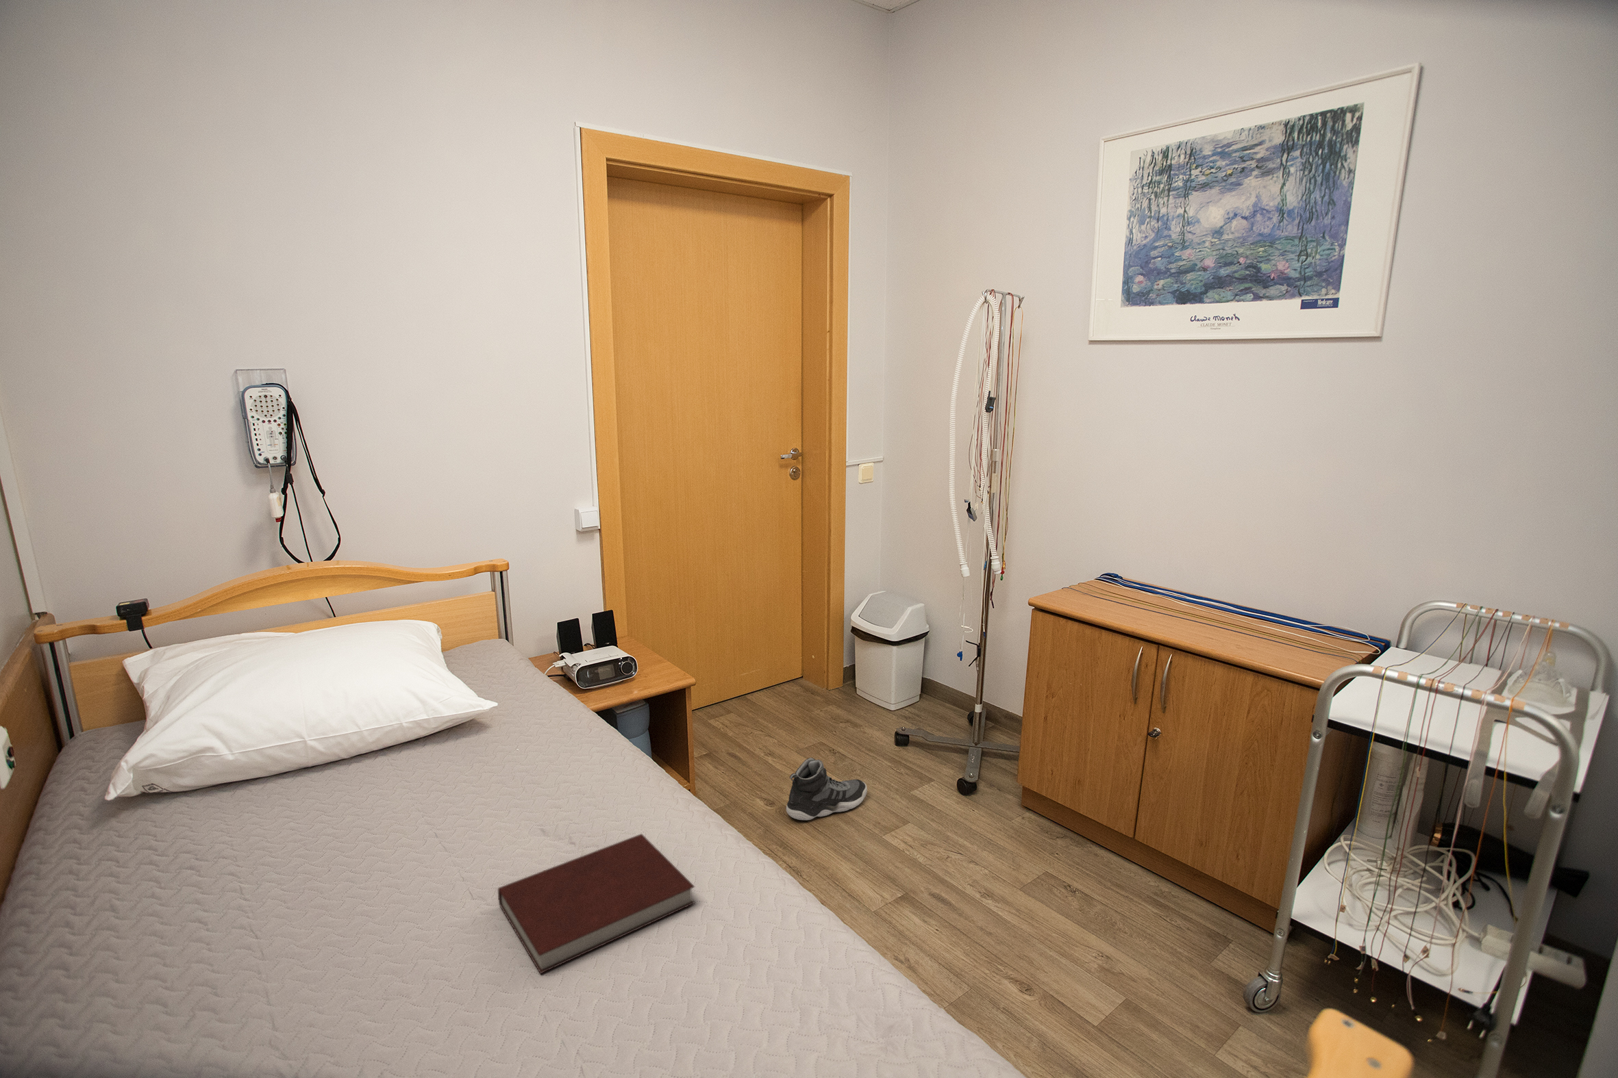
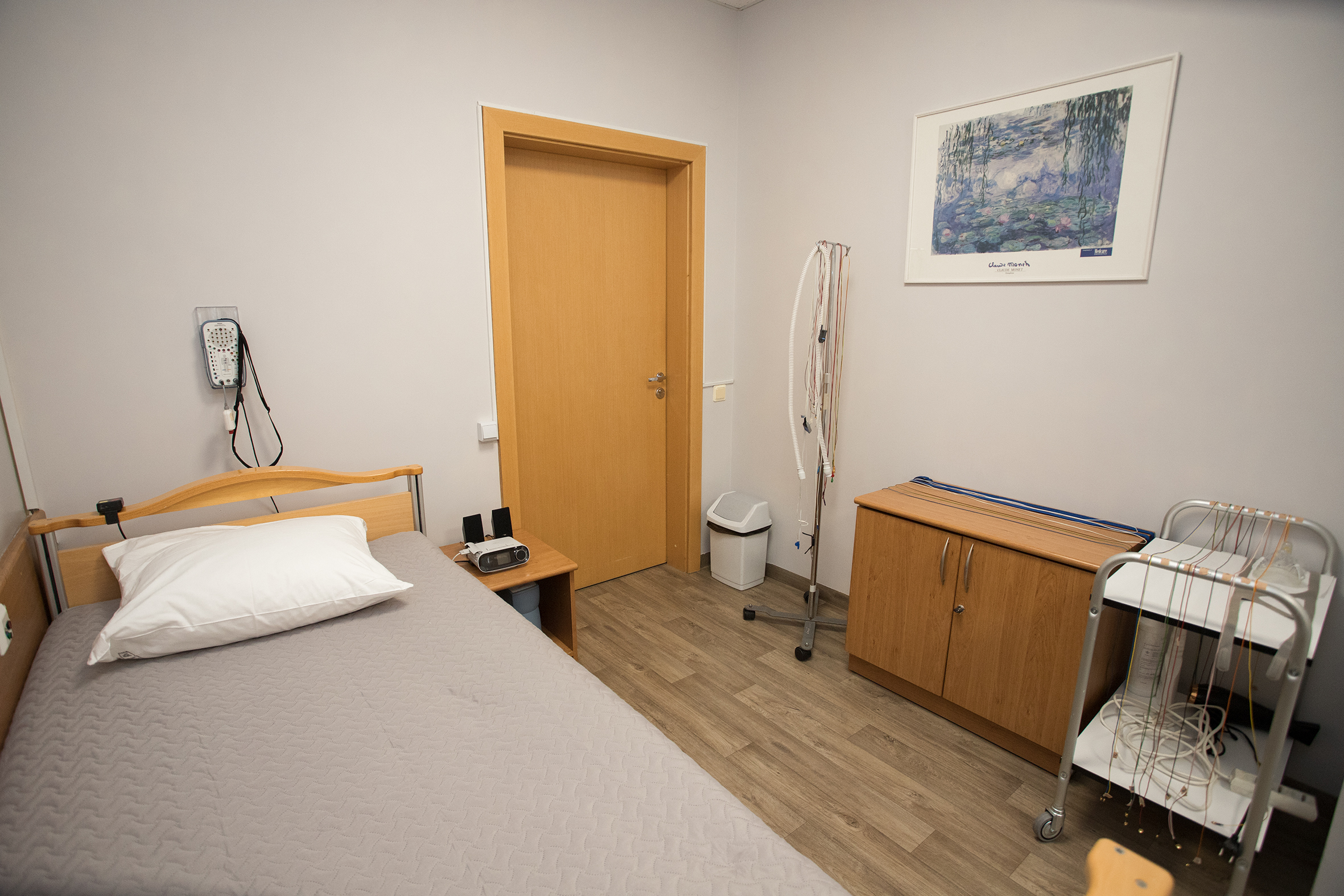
- notebook (597, 895)
- sneaker (828, 783)
